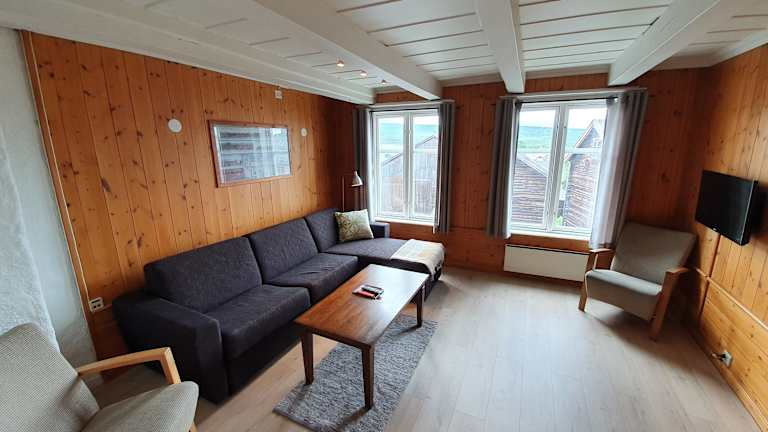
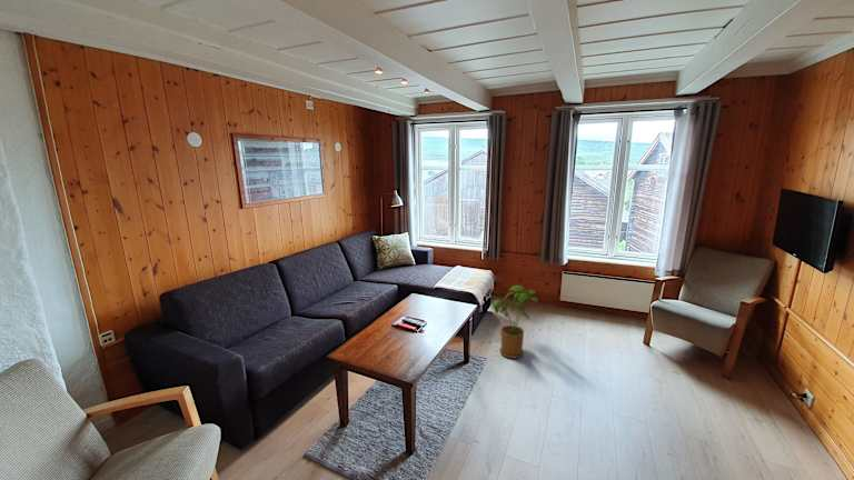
+ house plant (509, 319)
